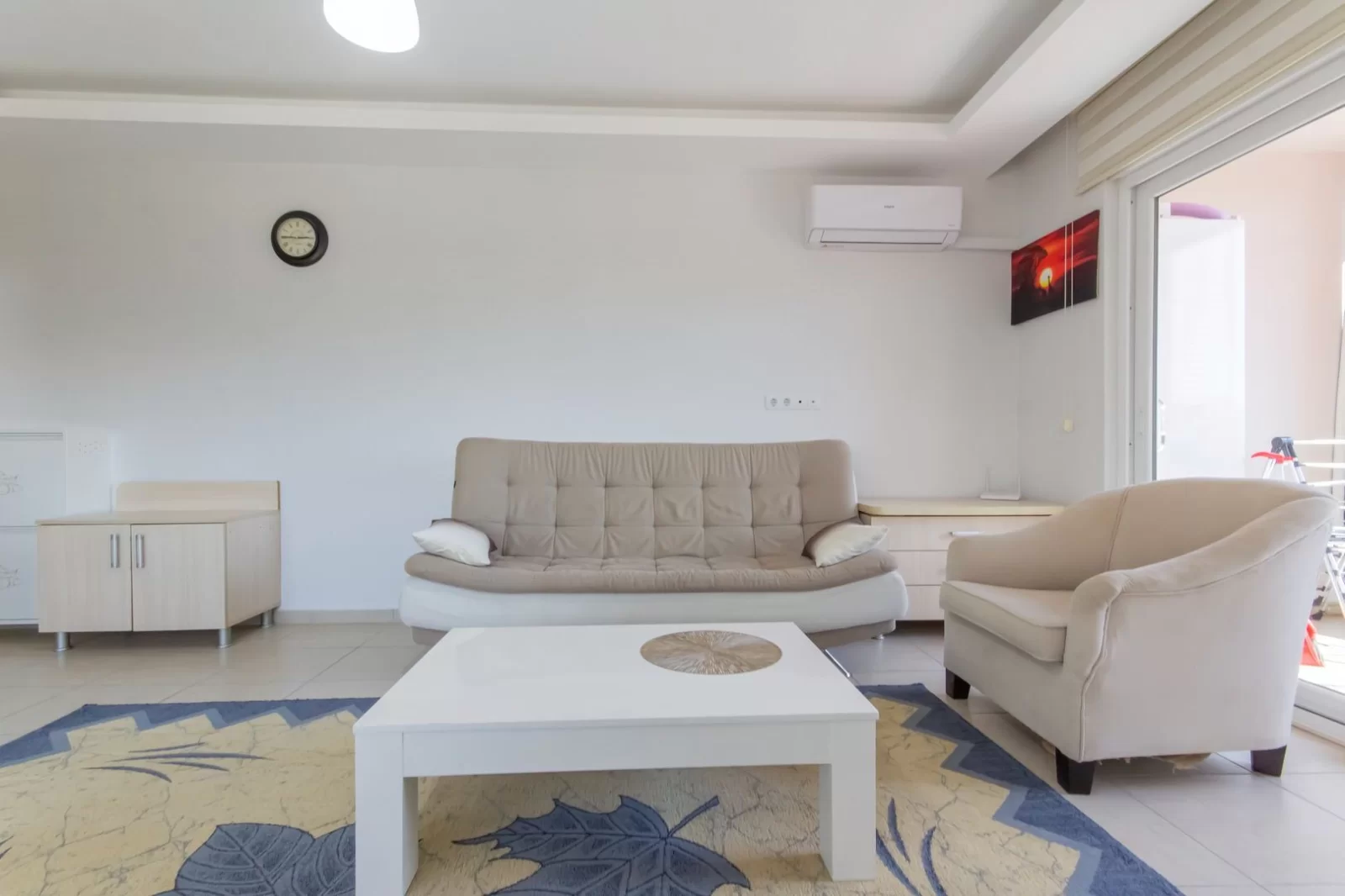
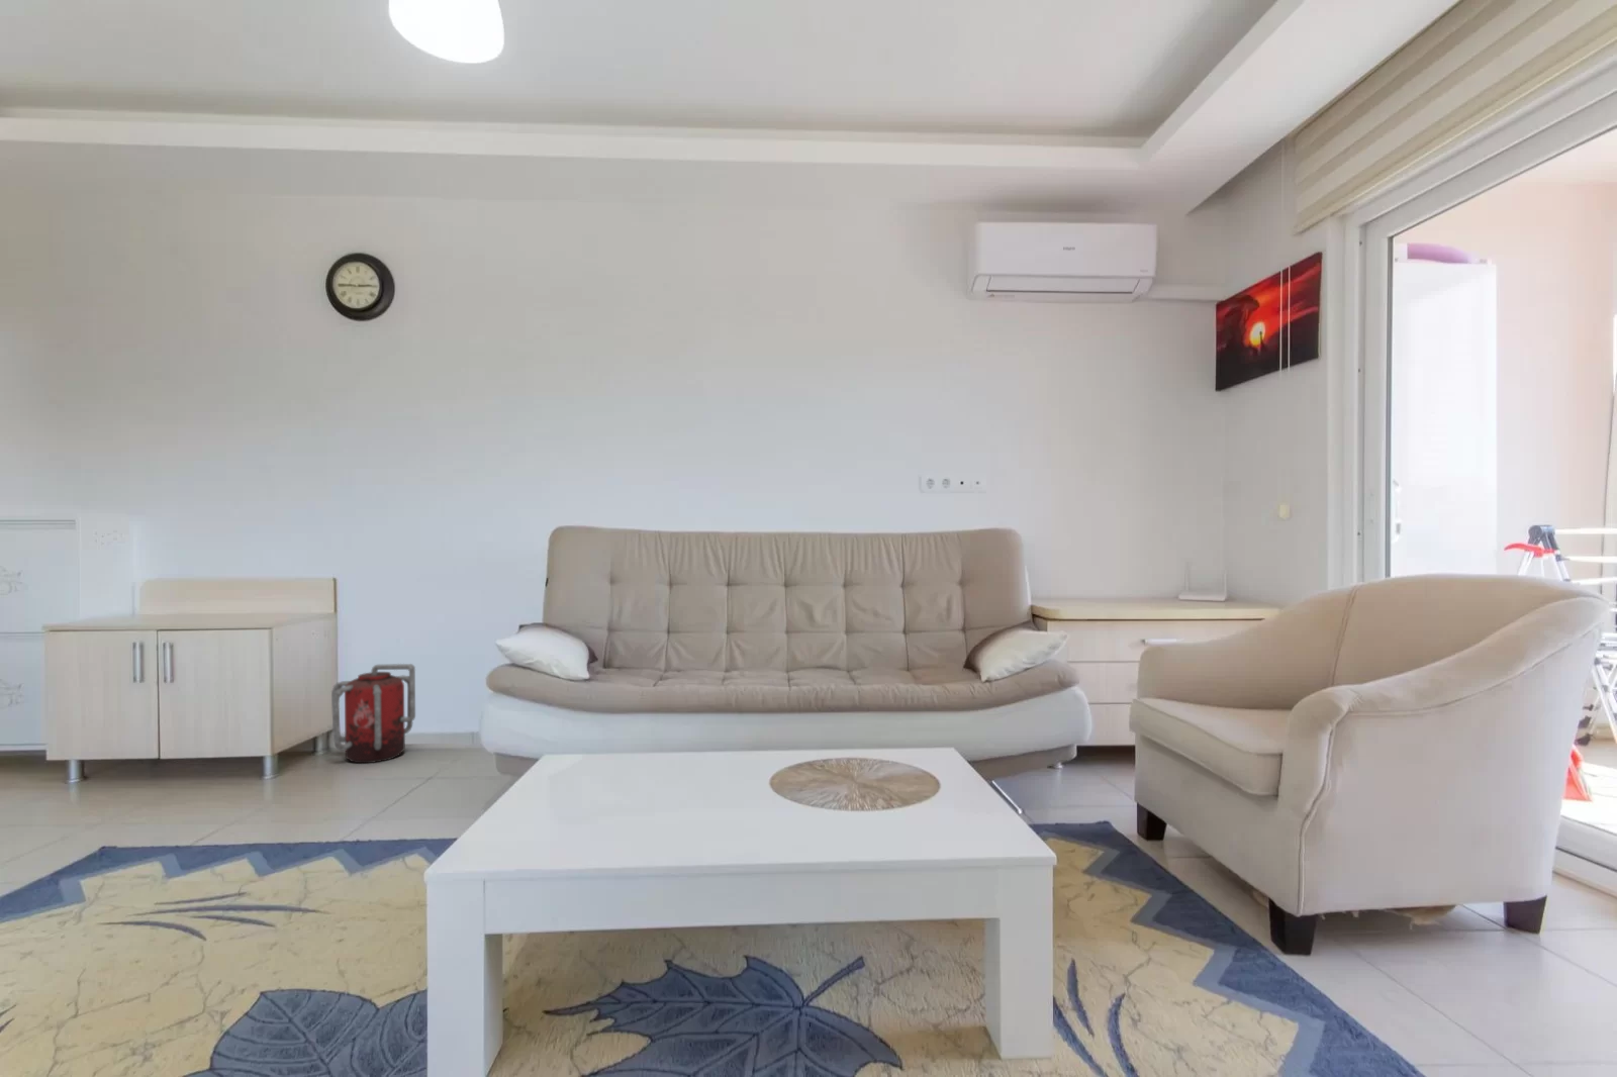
+ fire extinguisher (374, 710)
